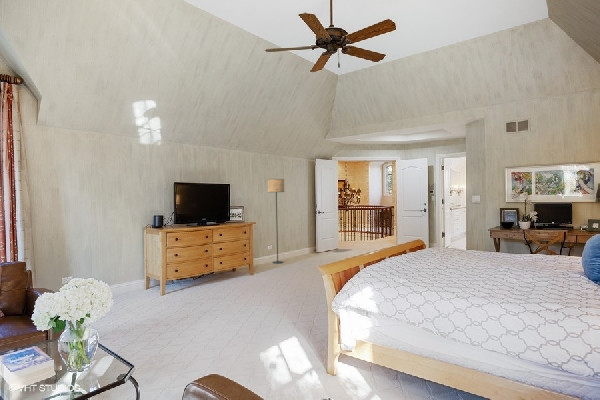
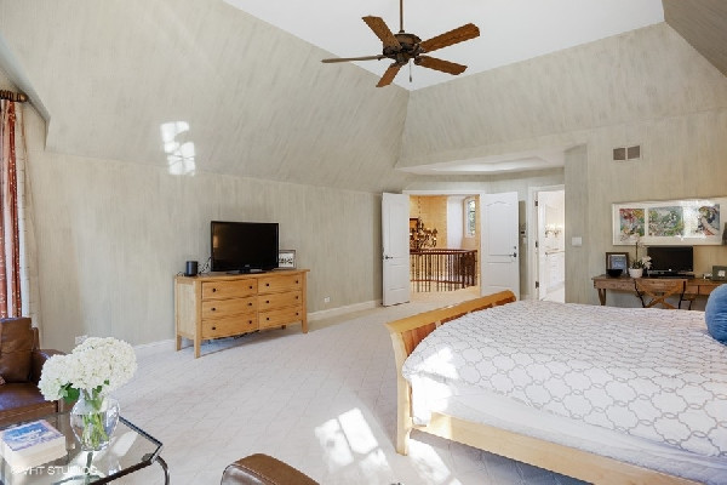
- floor lamp (276, 221)
